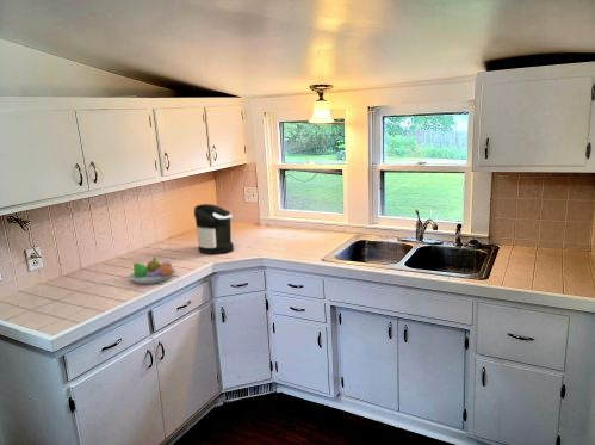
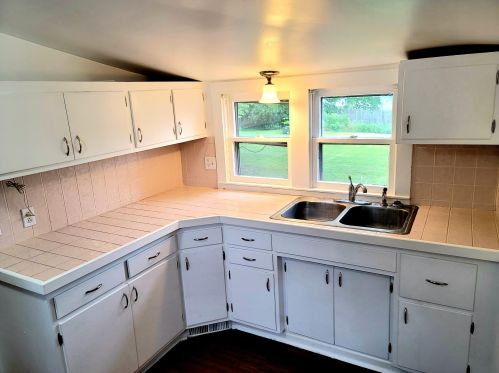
- coffee maker (215, 227)
- fruit bowl (150, 268)
